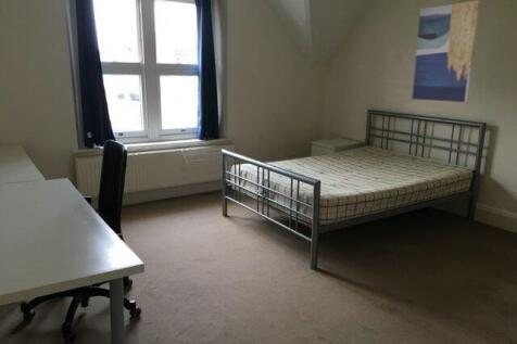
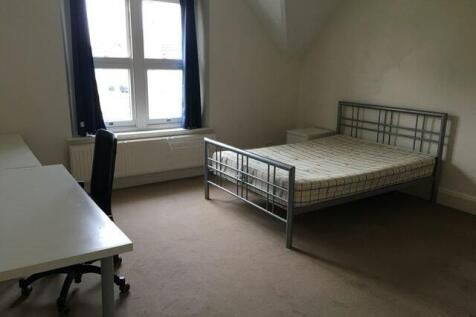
- wall art (443, 53)
